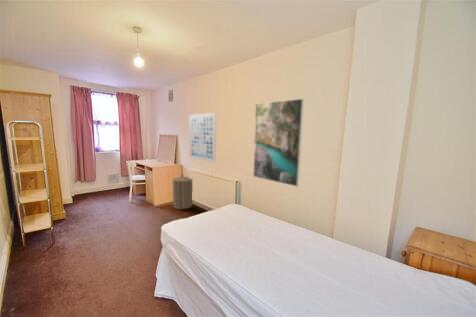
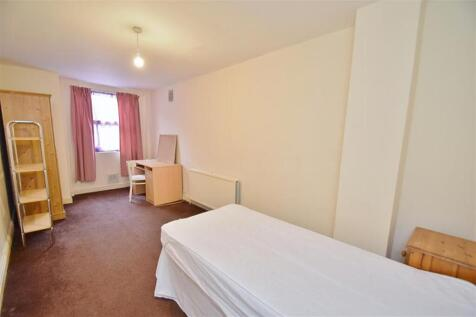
- wall art (201, 137)
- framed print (275, 142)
- laundry hamper (182, 190)
